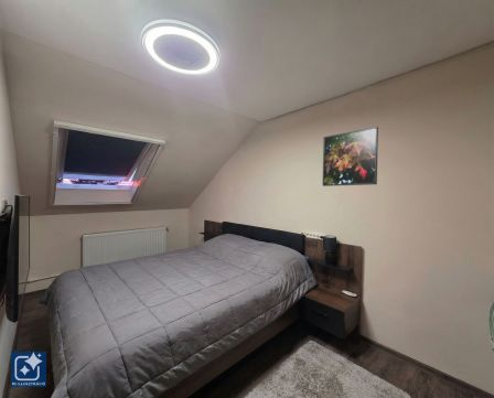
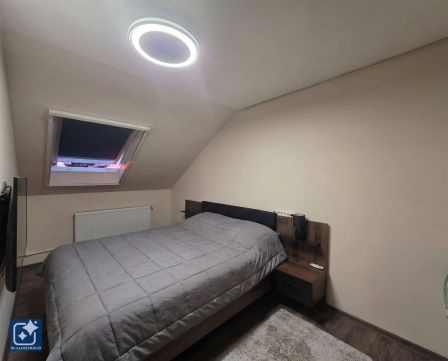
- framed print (347, 159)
